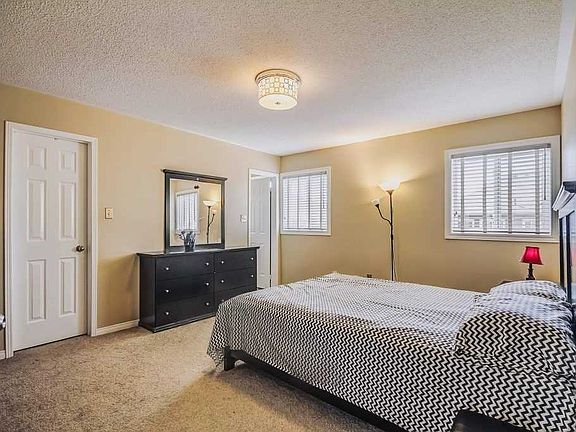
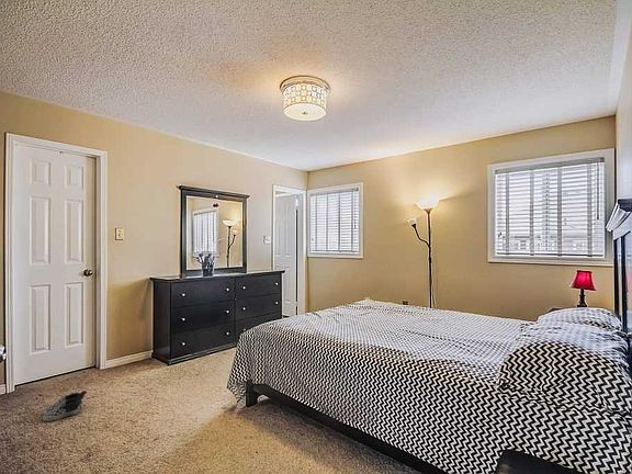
+ shoe (65, 404)
